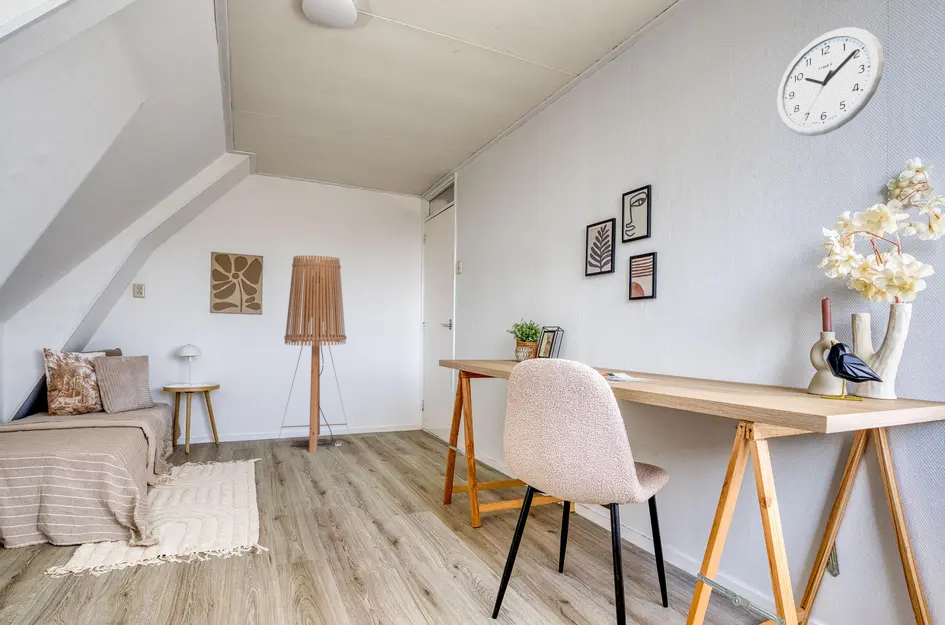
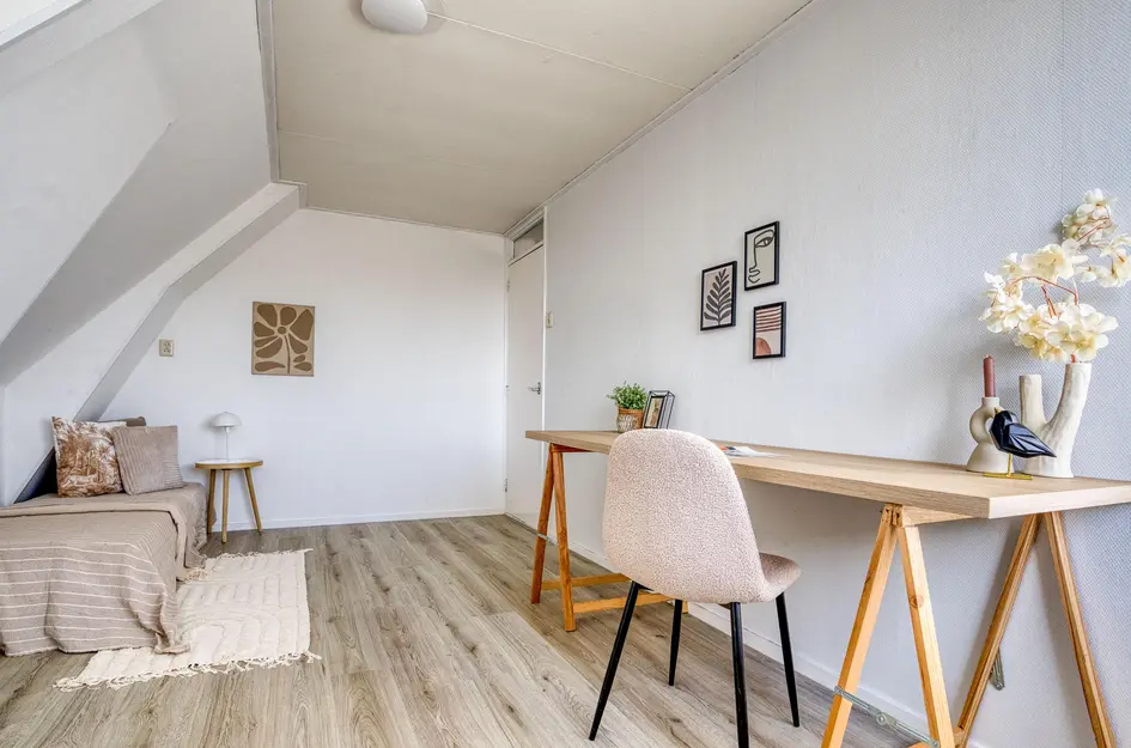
- wall clock (824, 83)
- floor lamp (315, 351)
